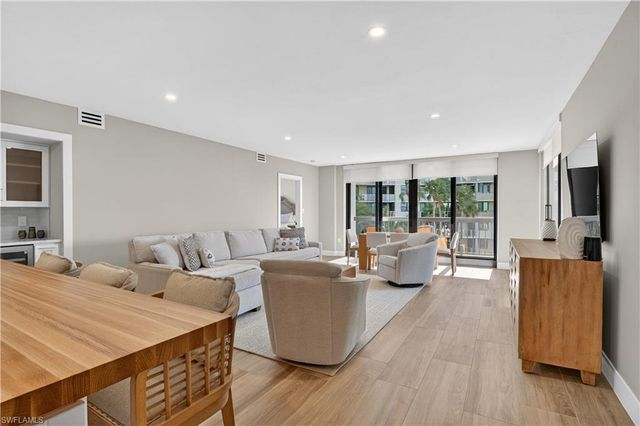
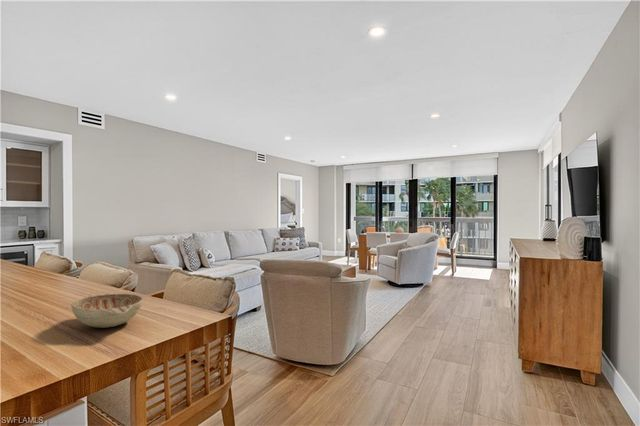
+ decorative bowl (109, 311)
